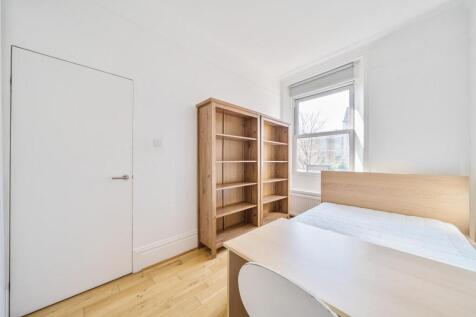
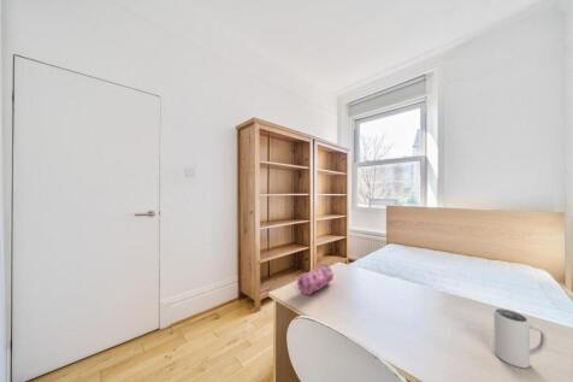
+ pencil case (315, 278)
+ mug (519, 337)
